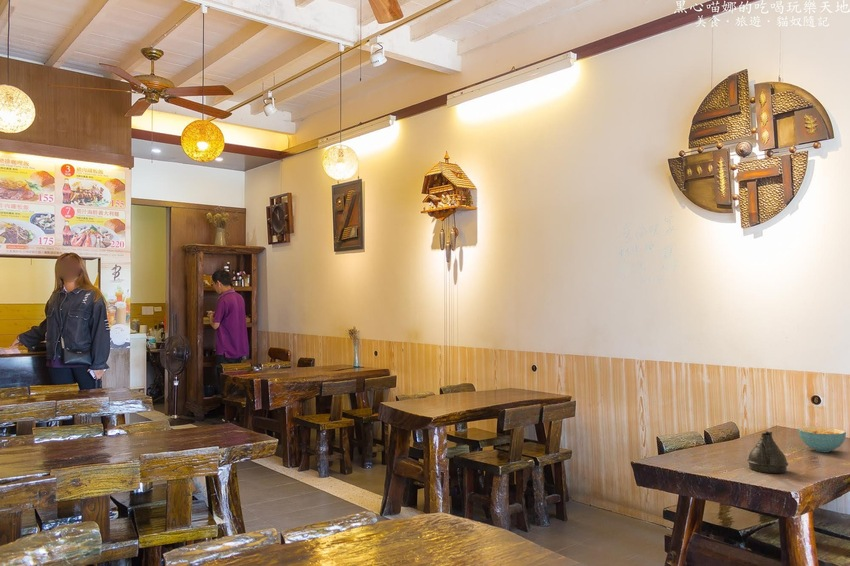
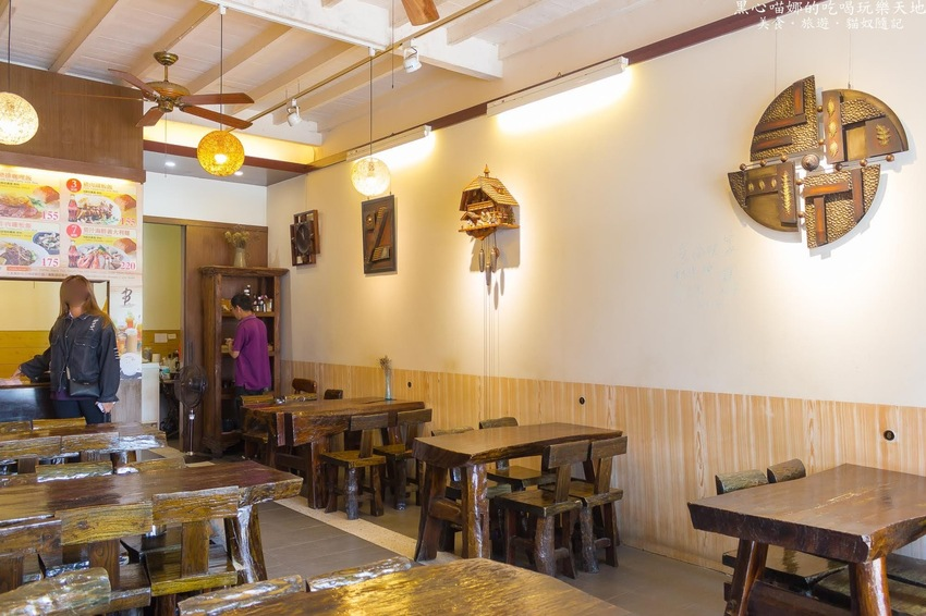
- cereal bowl (821, 440)
- teapot (765, 452)
